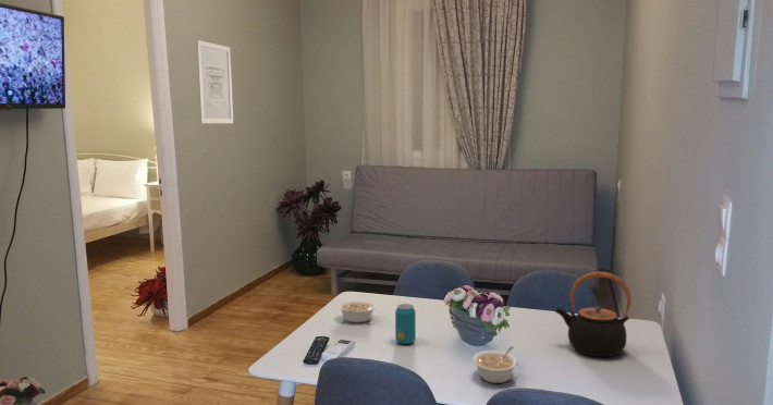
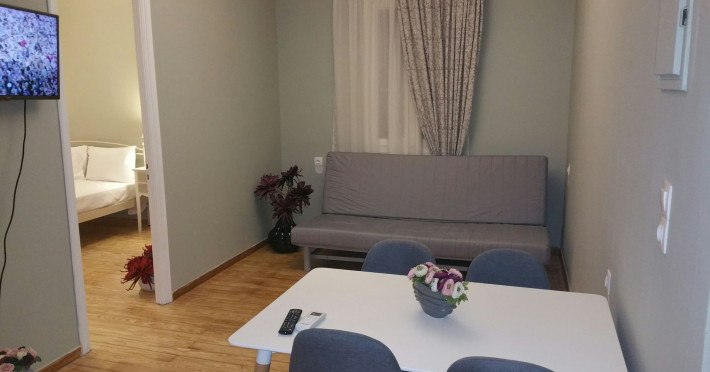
- legume (494, 365)
- beverage can (405, 323)
- teapot (591, 310)
- legume (358, 310)
- wall art (216, 84)
